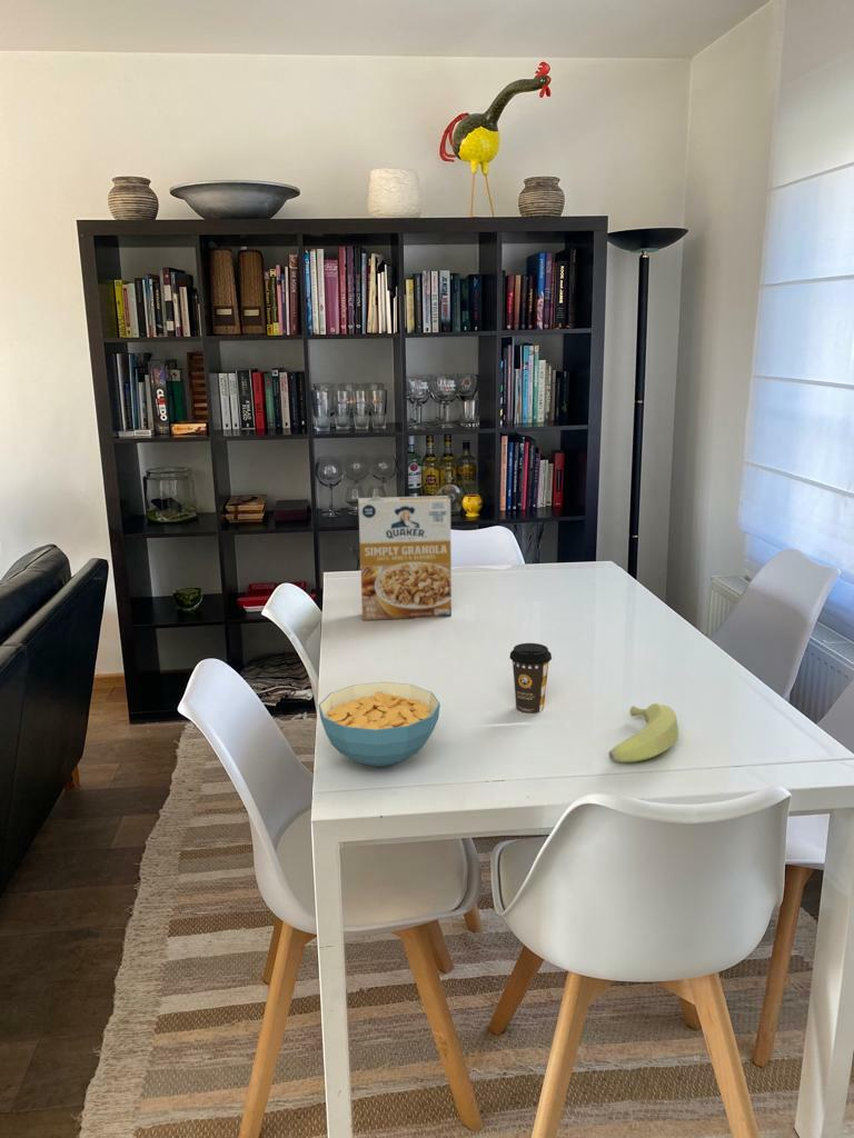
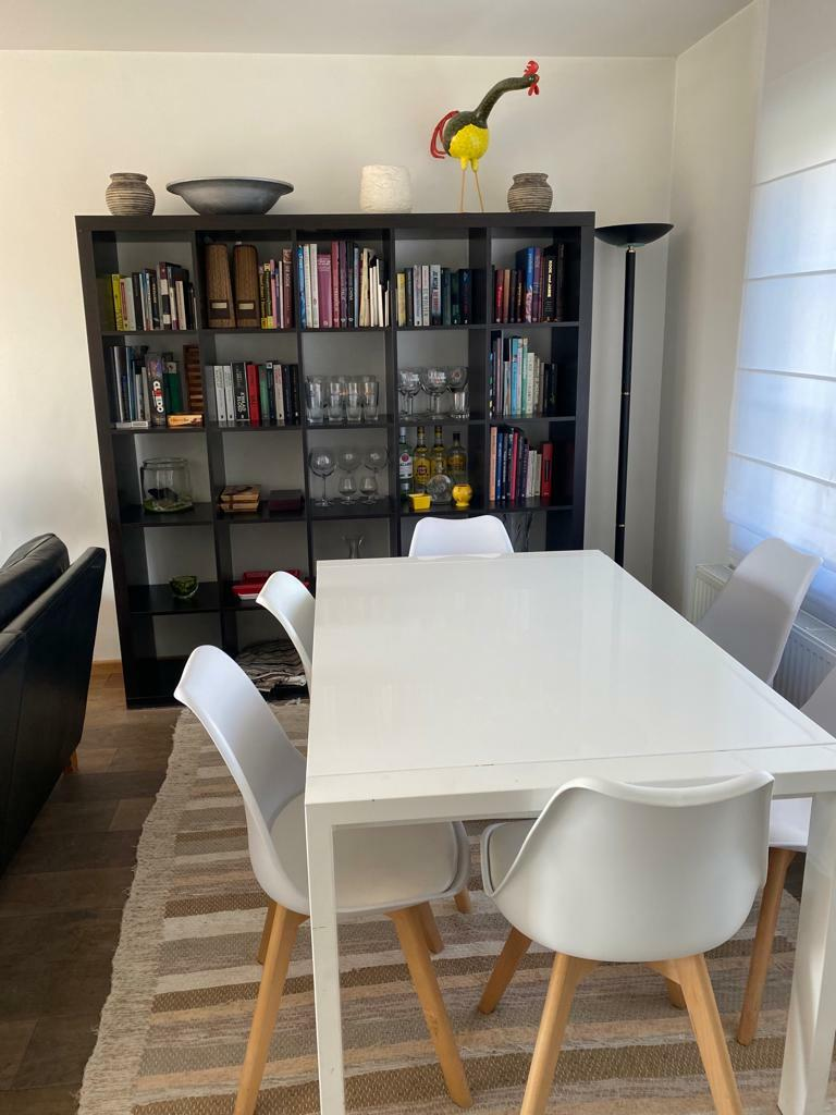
- cereal box (405, 557)
- cereal bowl (379, 731)
- banana (643, 729)
- coffee cup (529, 679)
